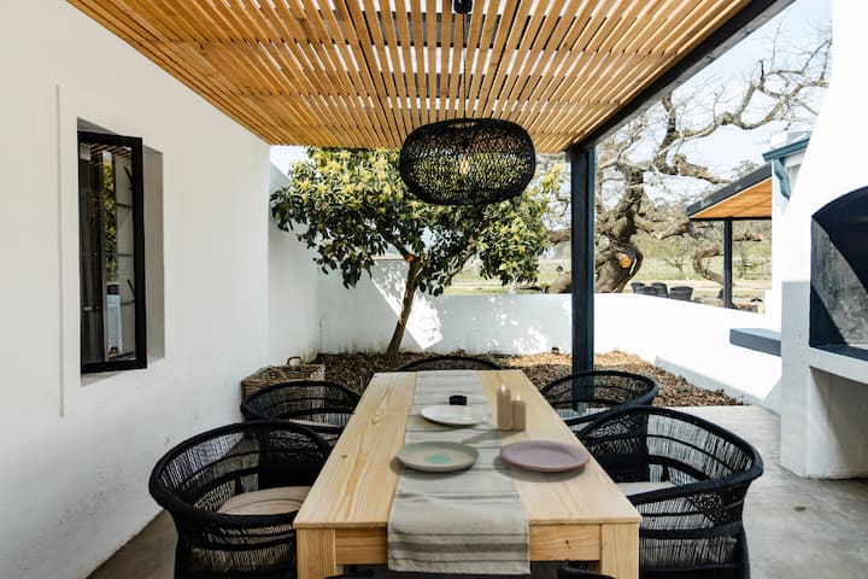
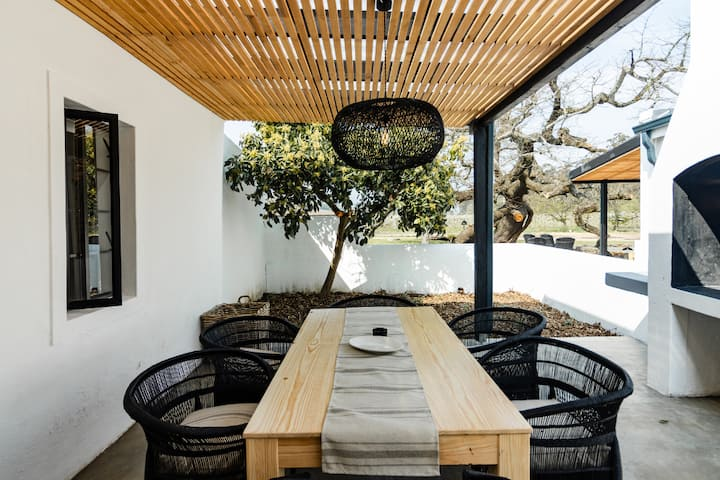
- candle (511, 405)
- plate (544, 456)
- plate (438, 456)
